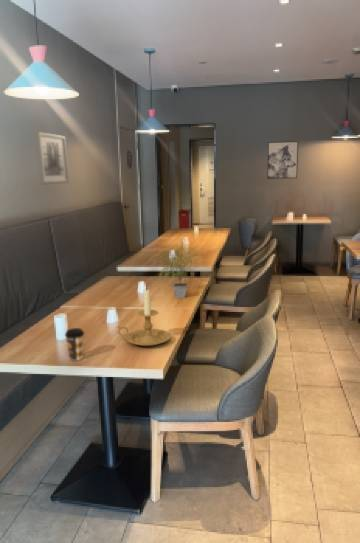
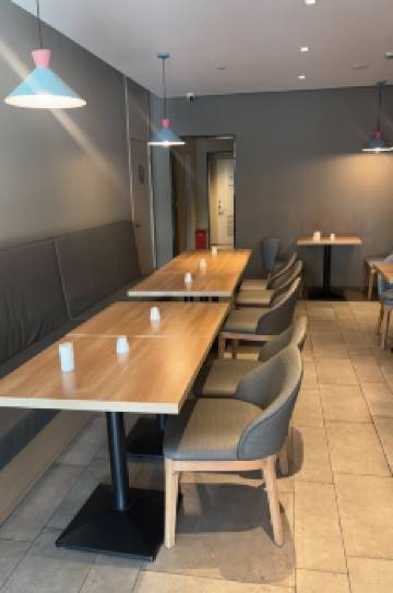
- coffee cup (75, 344)
- candle holder (147, 315)
- wall art (53, 159)
- potted plant (176, 268)
- wall art (282, 160)
